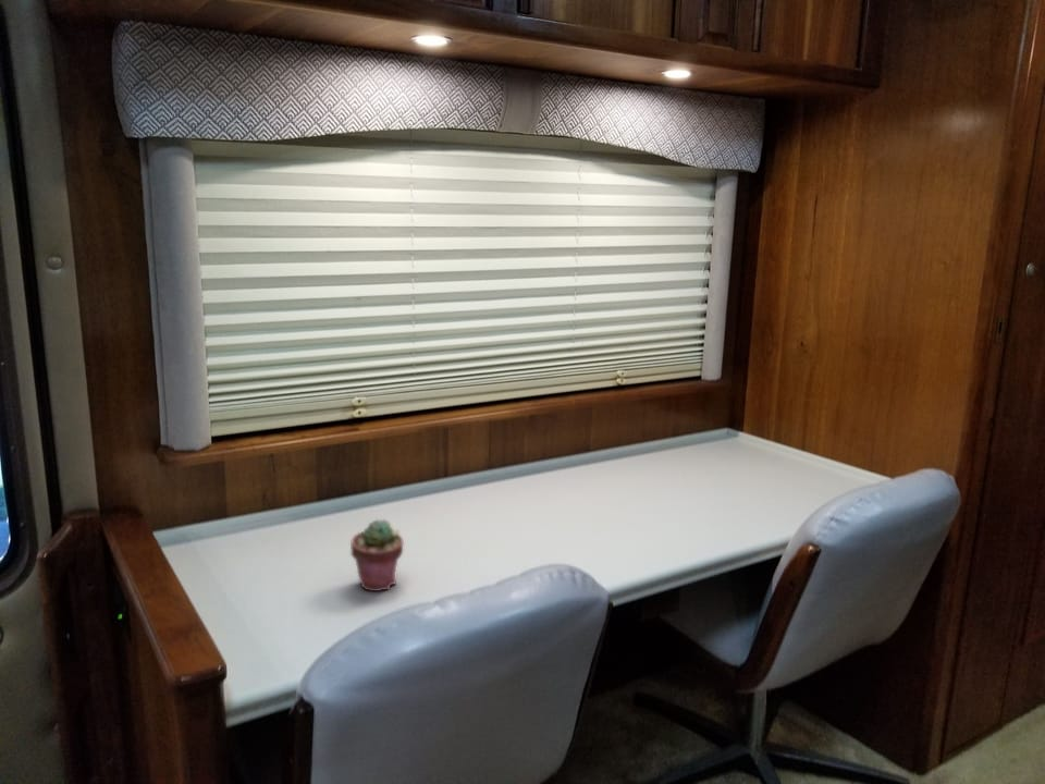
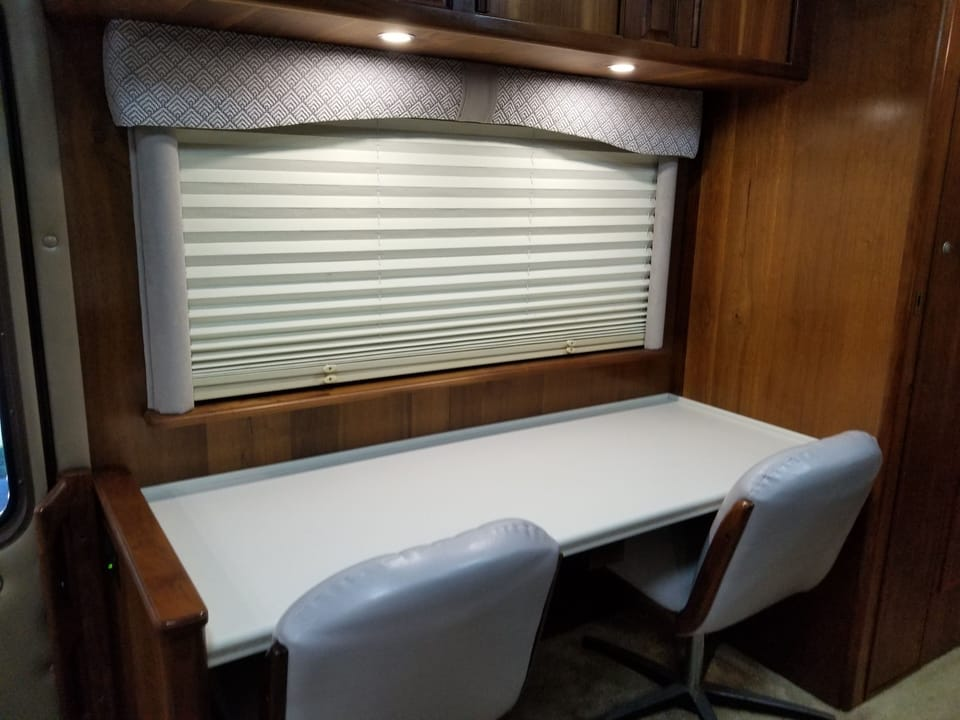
- potted succulent (377, 552)
